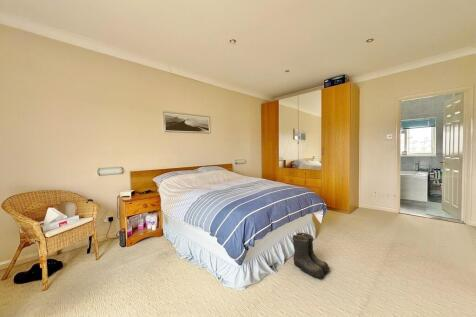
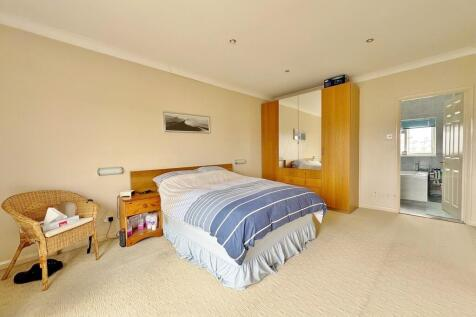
- boots (309, 253)
